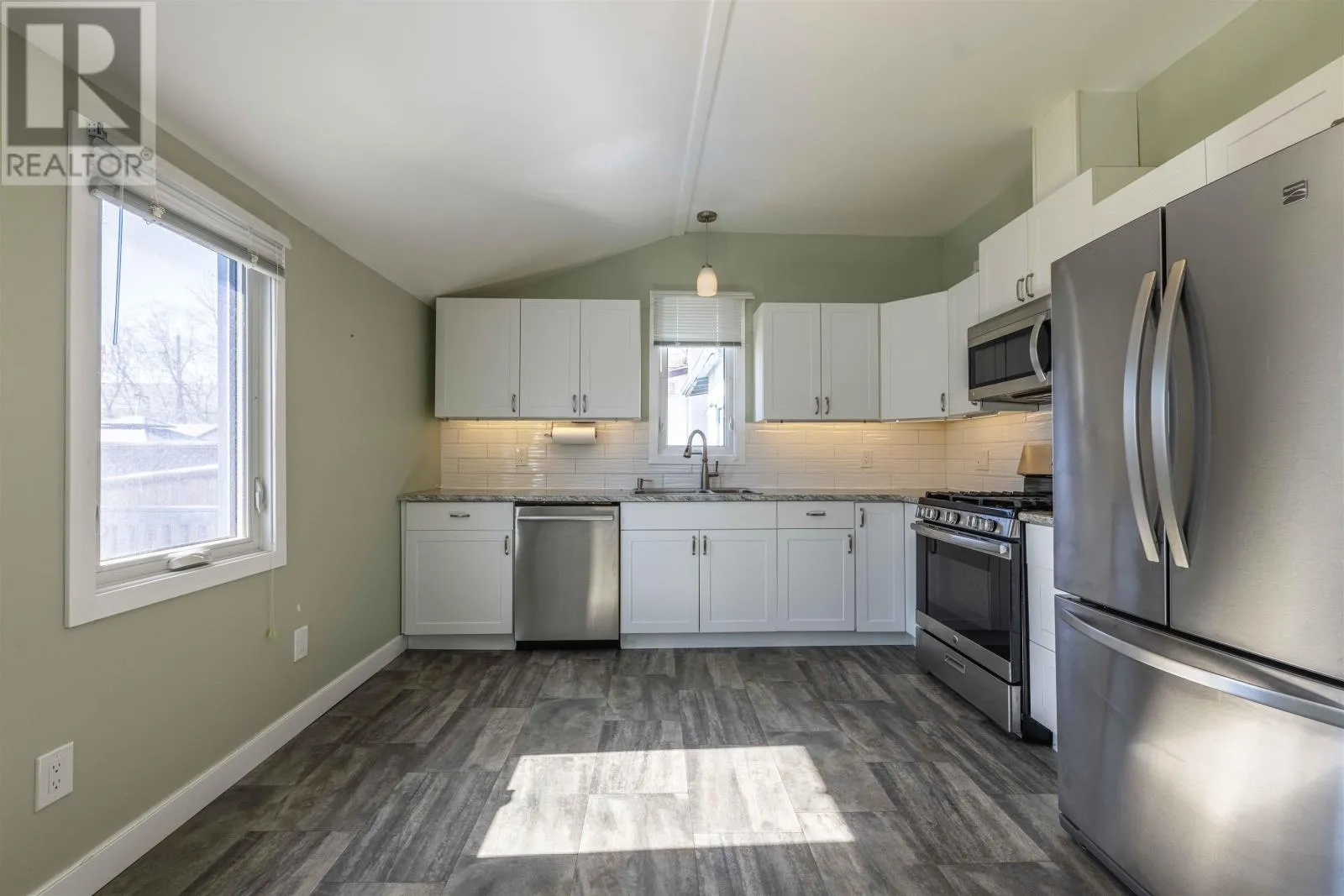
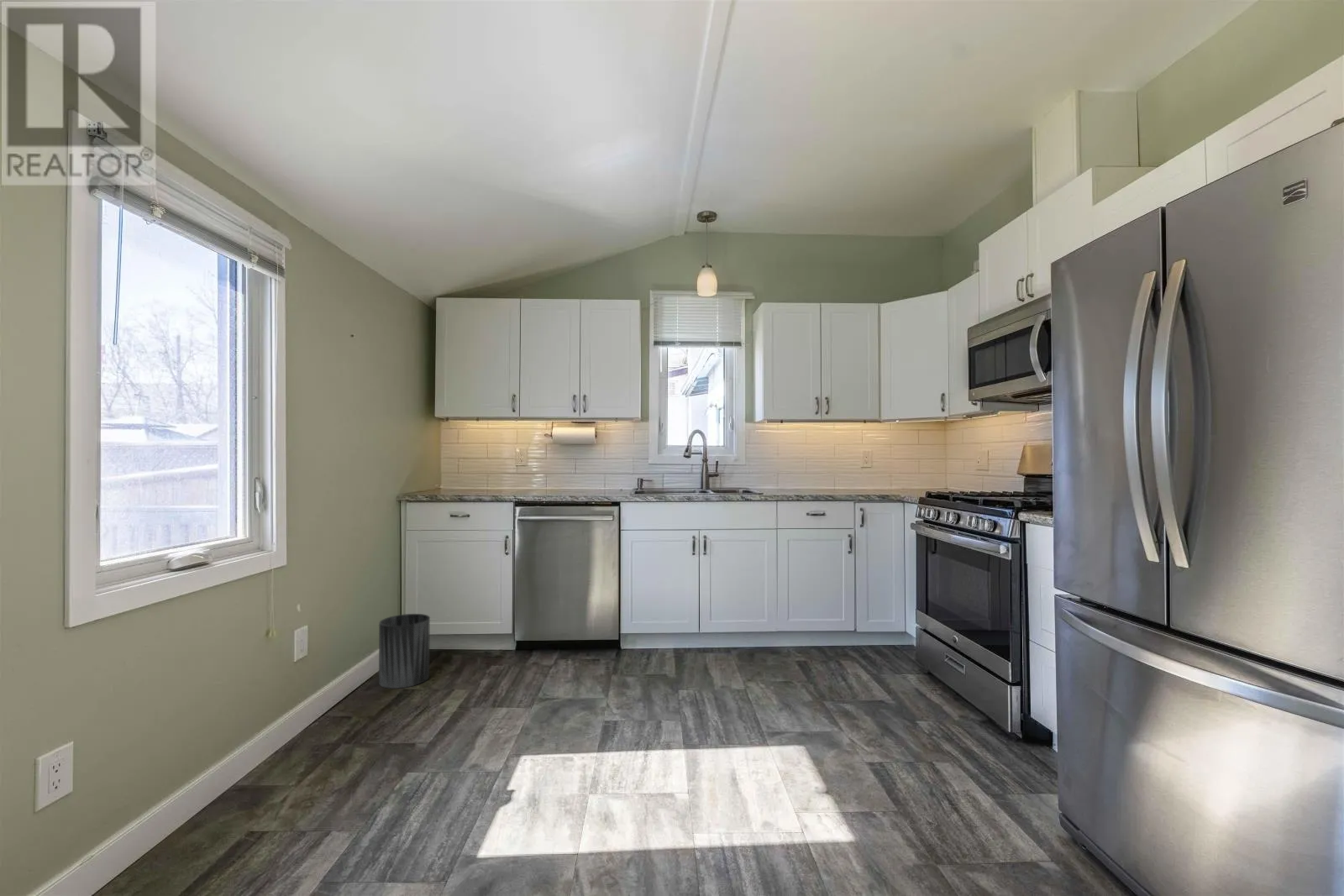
+ trash can (404, 649)
